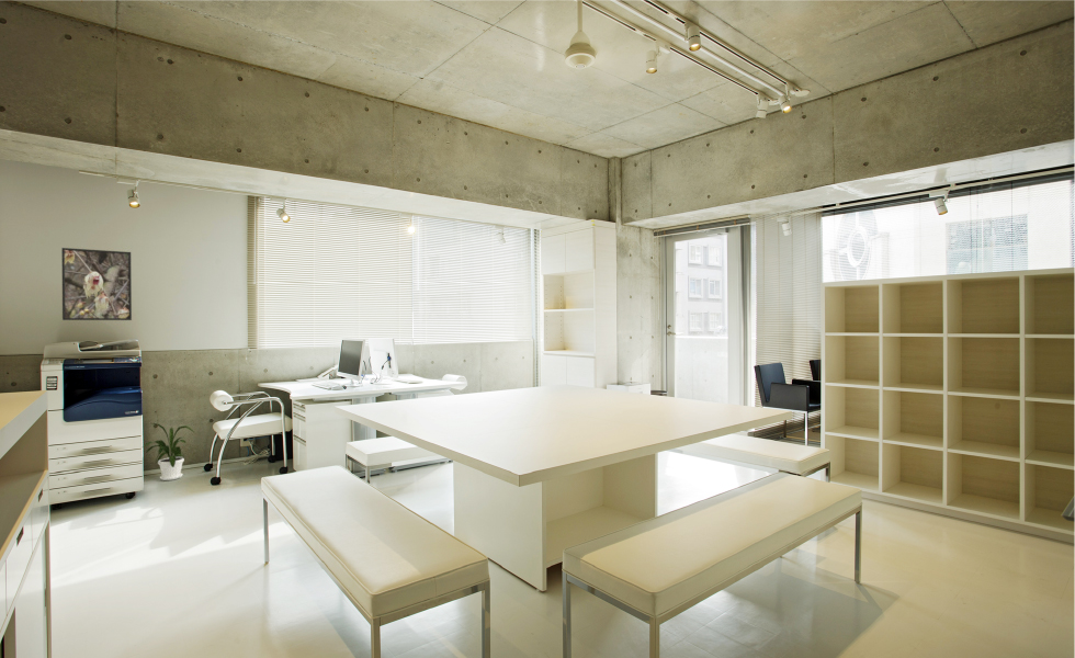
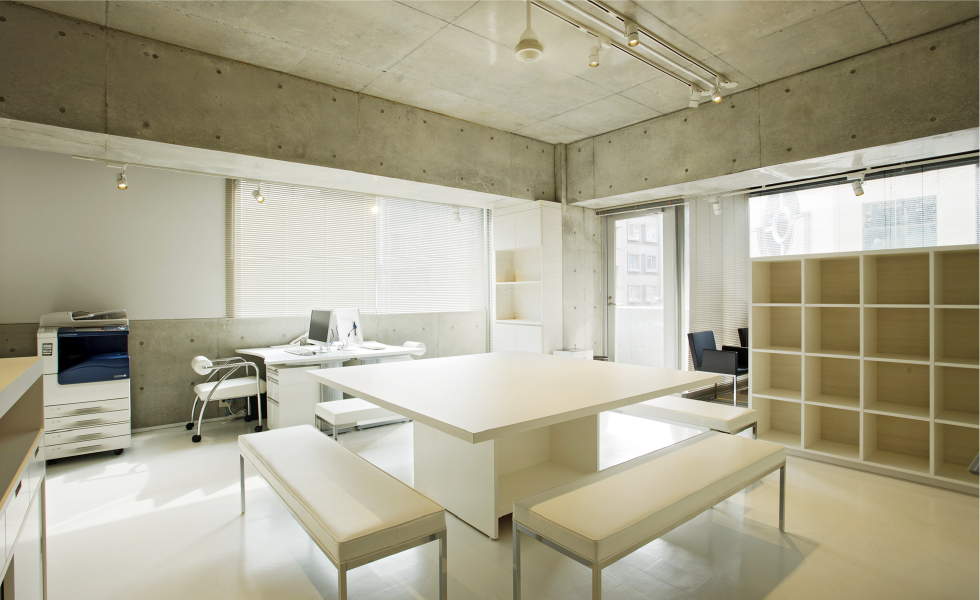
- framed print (98, 285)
- house plant (168, 450)
